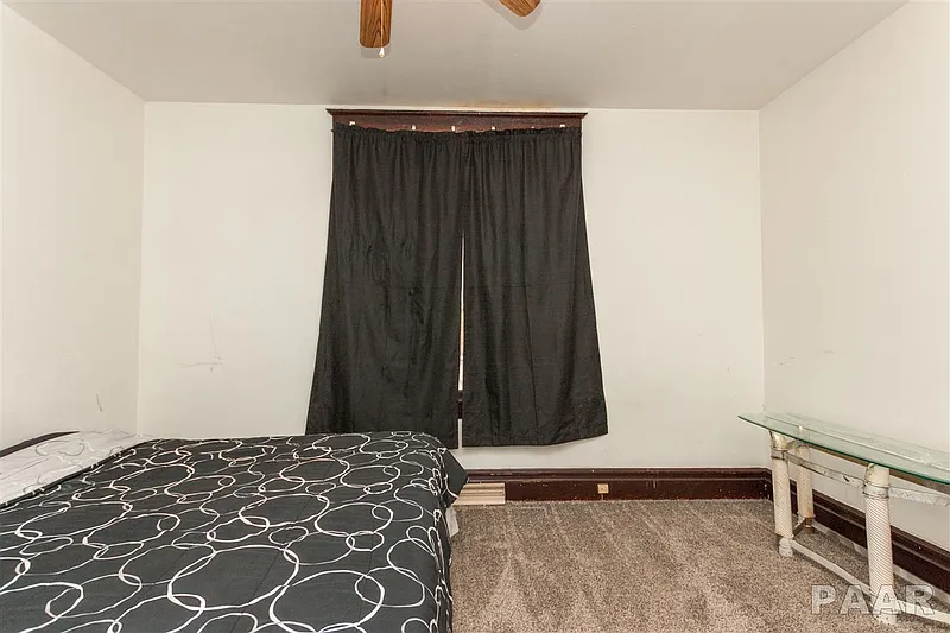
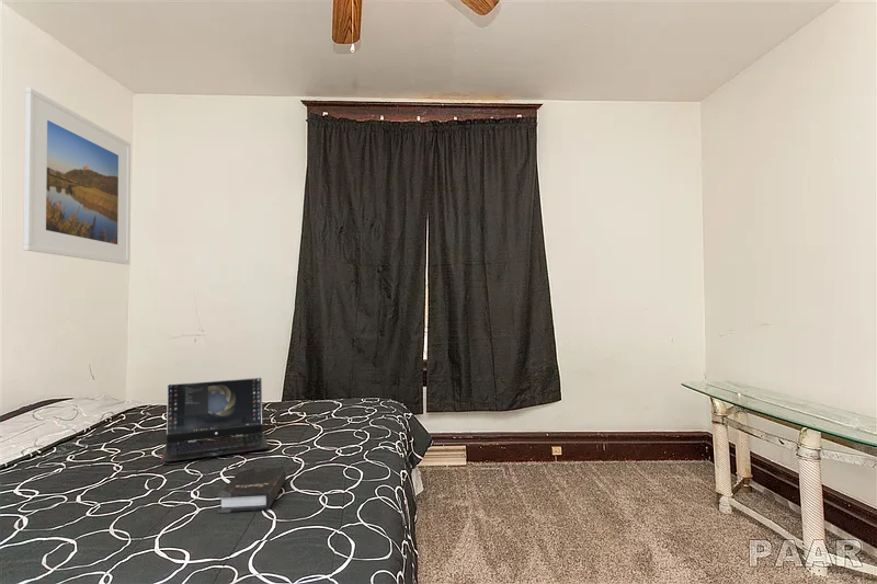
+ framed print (84, 188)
+ laptop computer (216, 416)
+ hardback book (254, 488)
